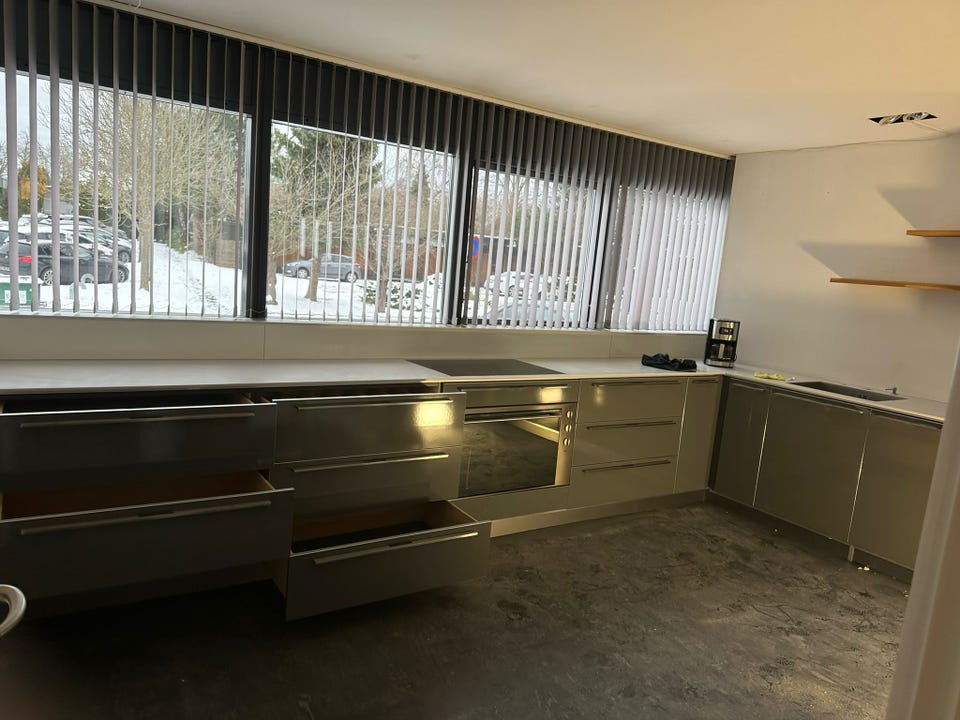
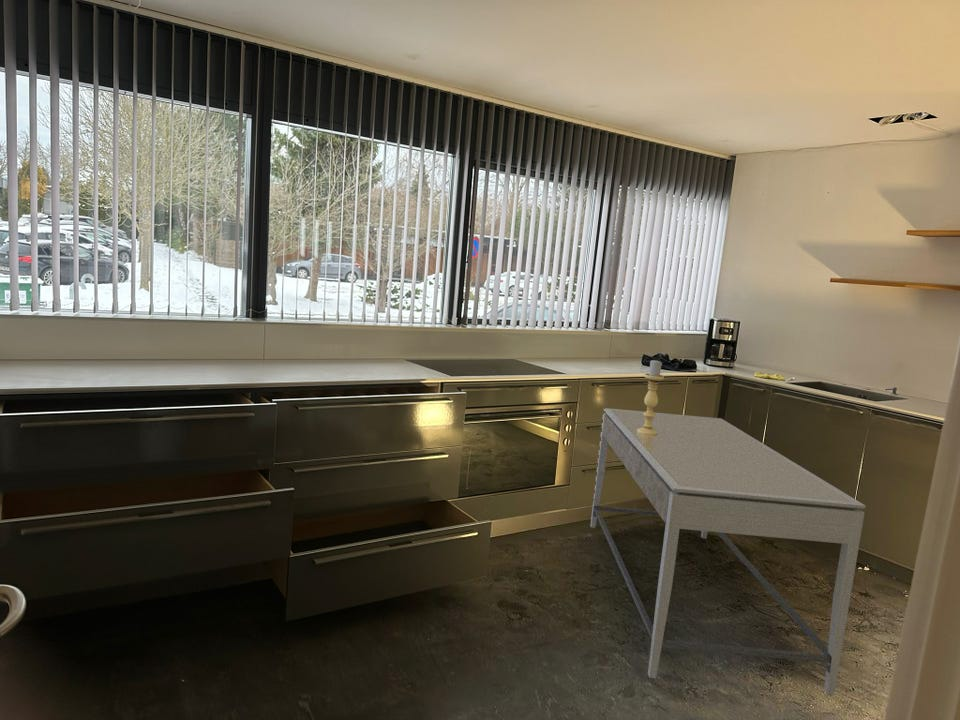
+ dining table (693, 520)
+ candle holder (651, 395)
